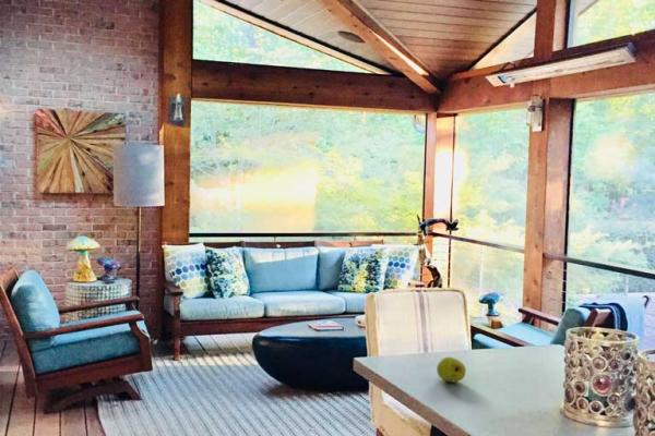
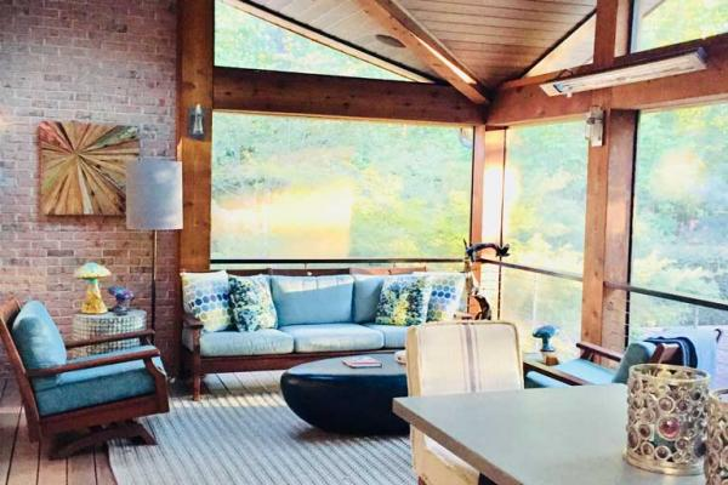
- fruit (451, 367)
